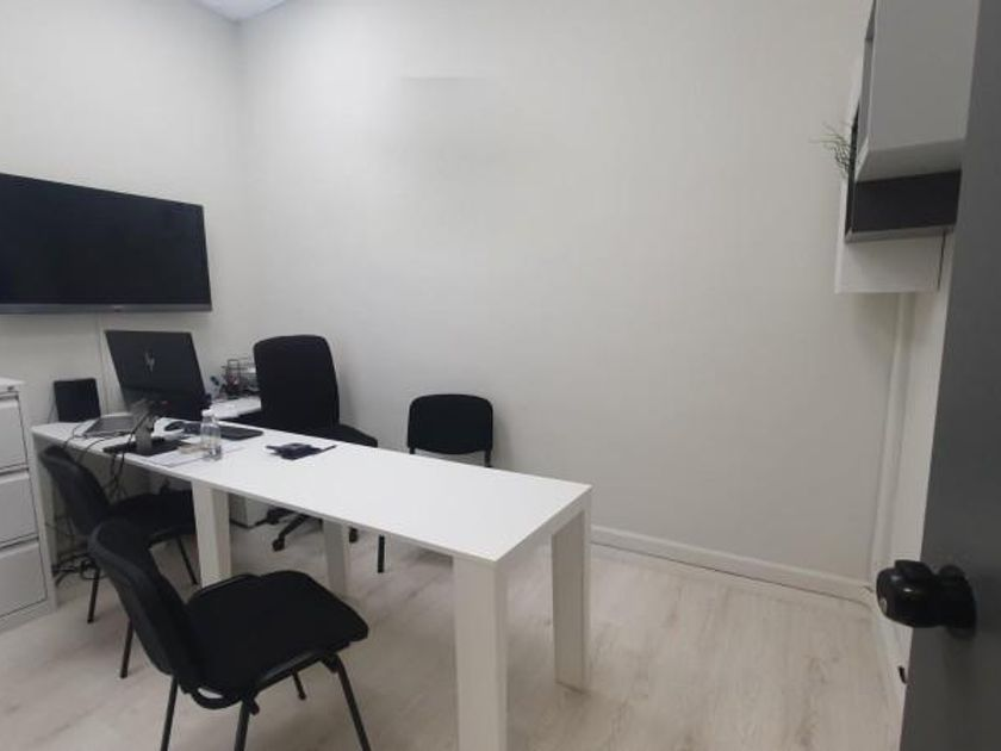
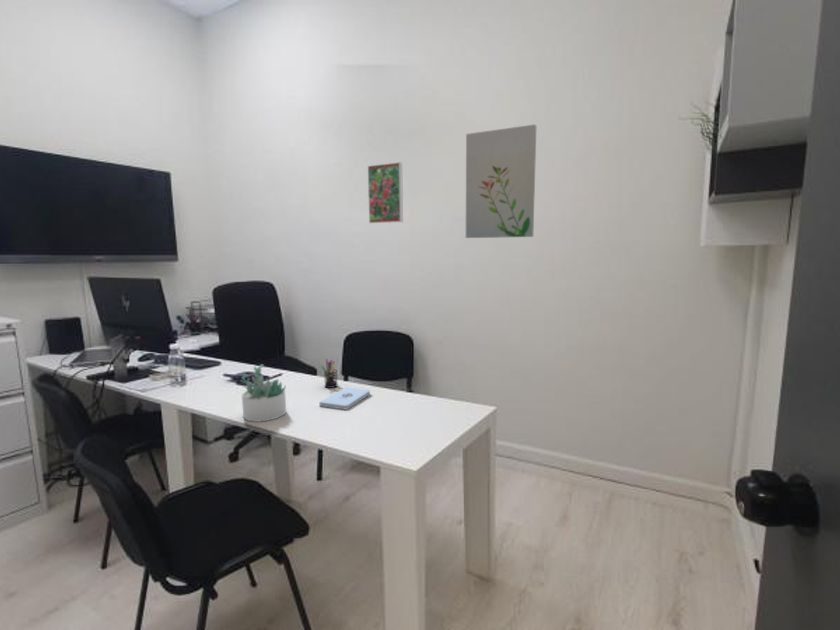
+ notepad (346, 397)
+ wall art (499, 184)
+ pen holder (328, 373)
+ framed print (385, 193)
+ succulent plant (263, 388)
